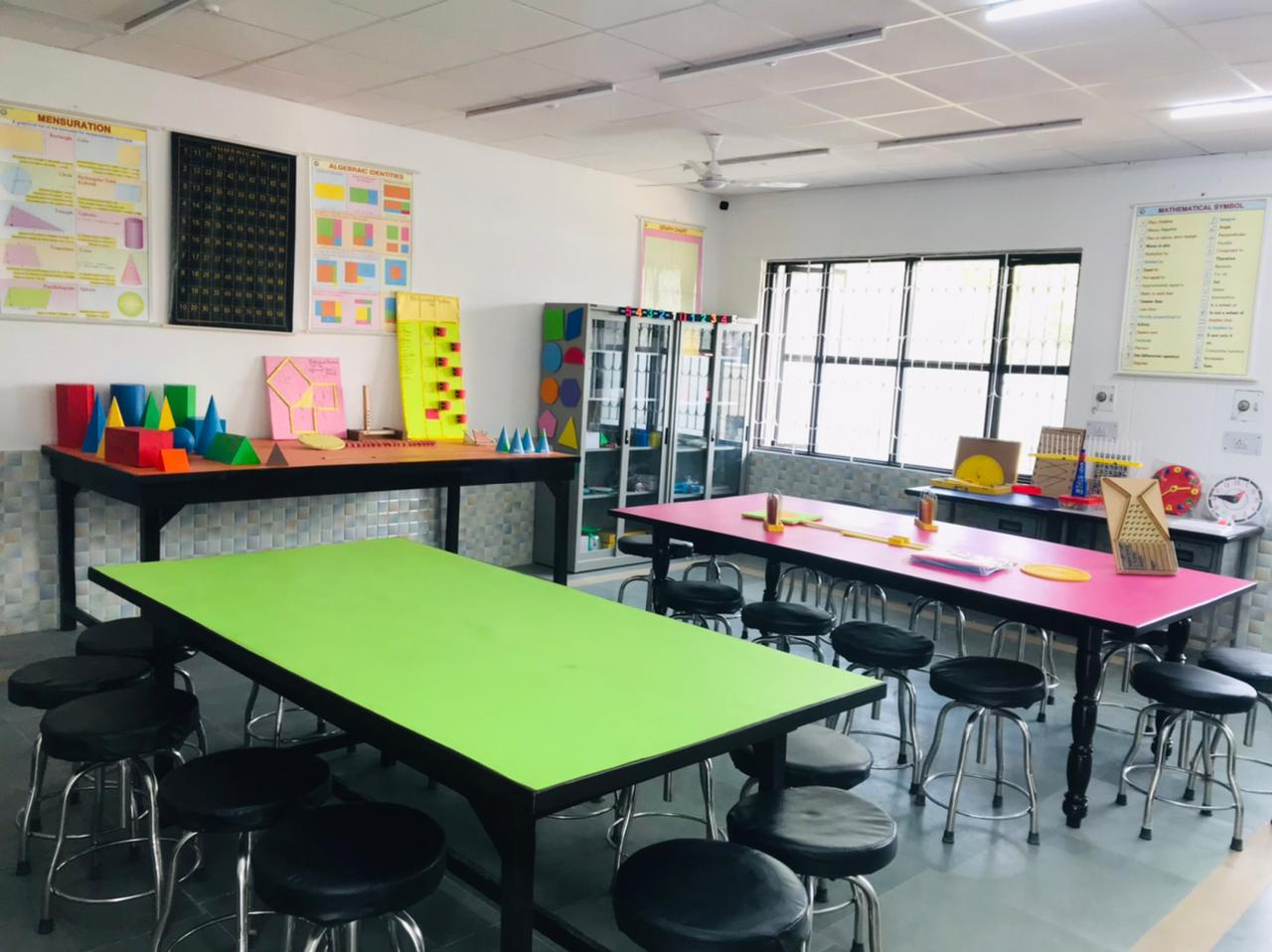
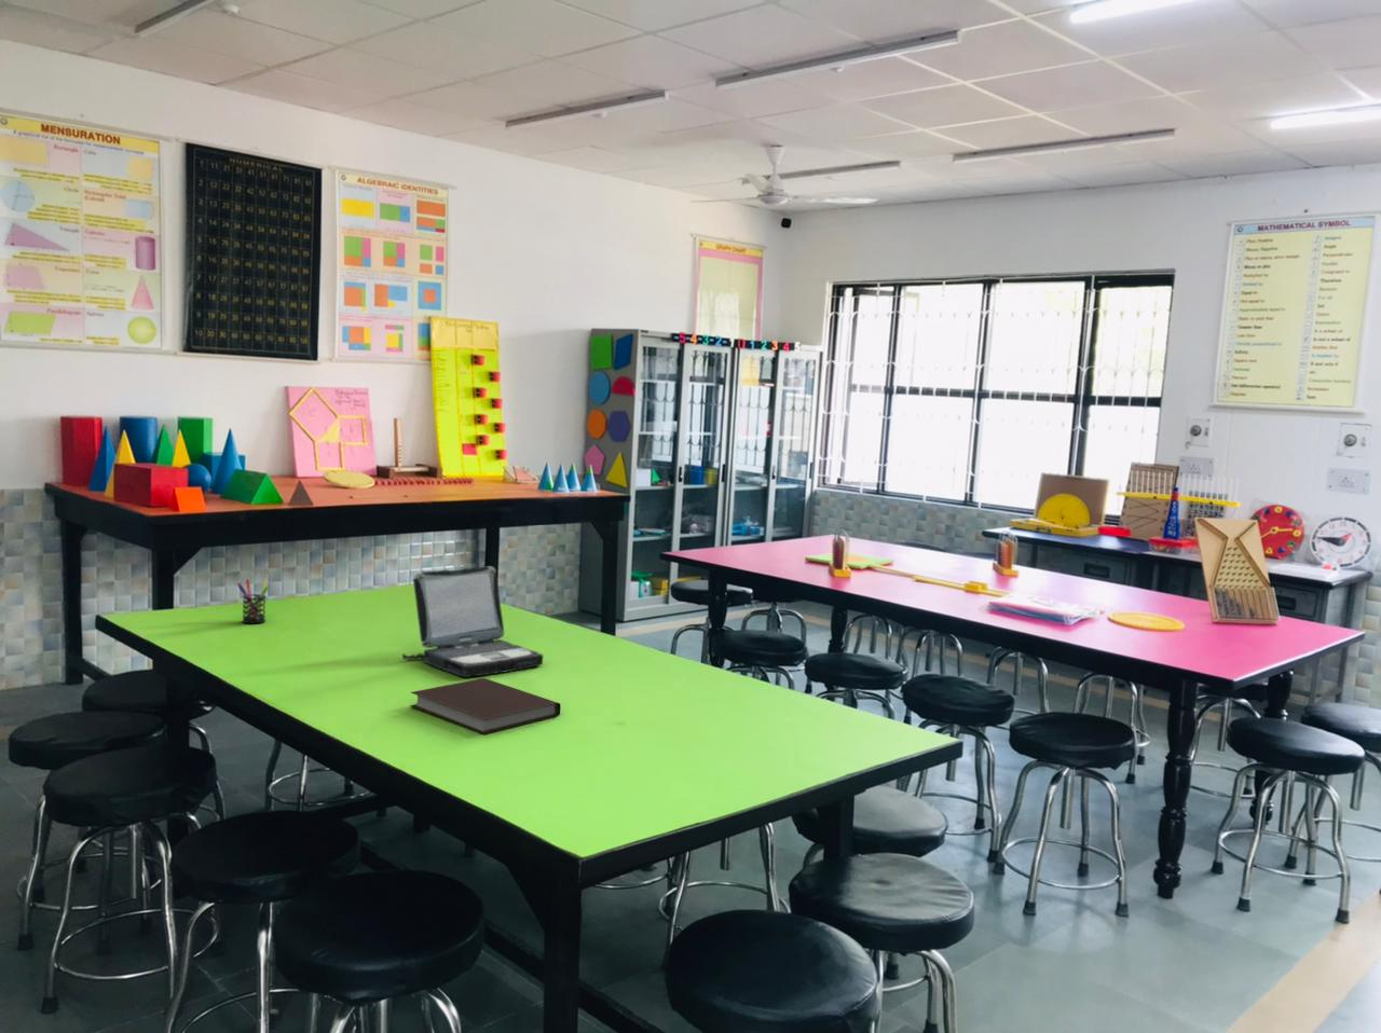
+ pen holder (255, 600)
+ laptop (476, 617)
+ notebook (484, 703)
